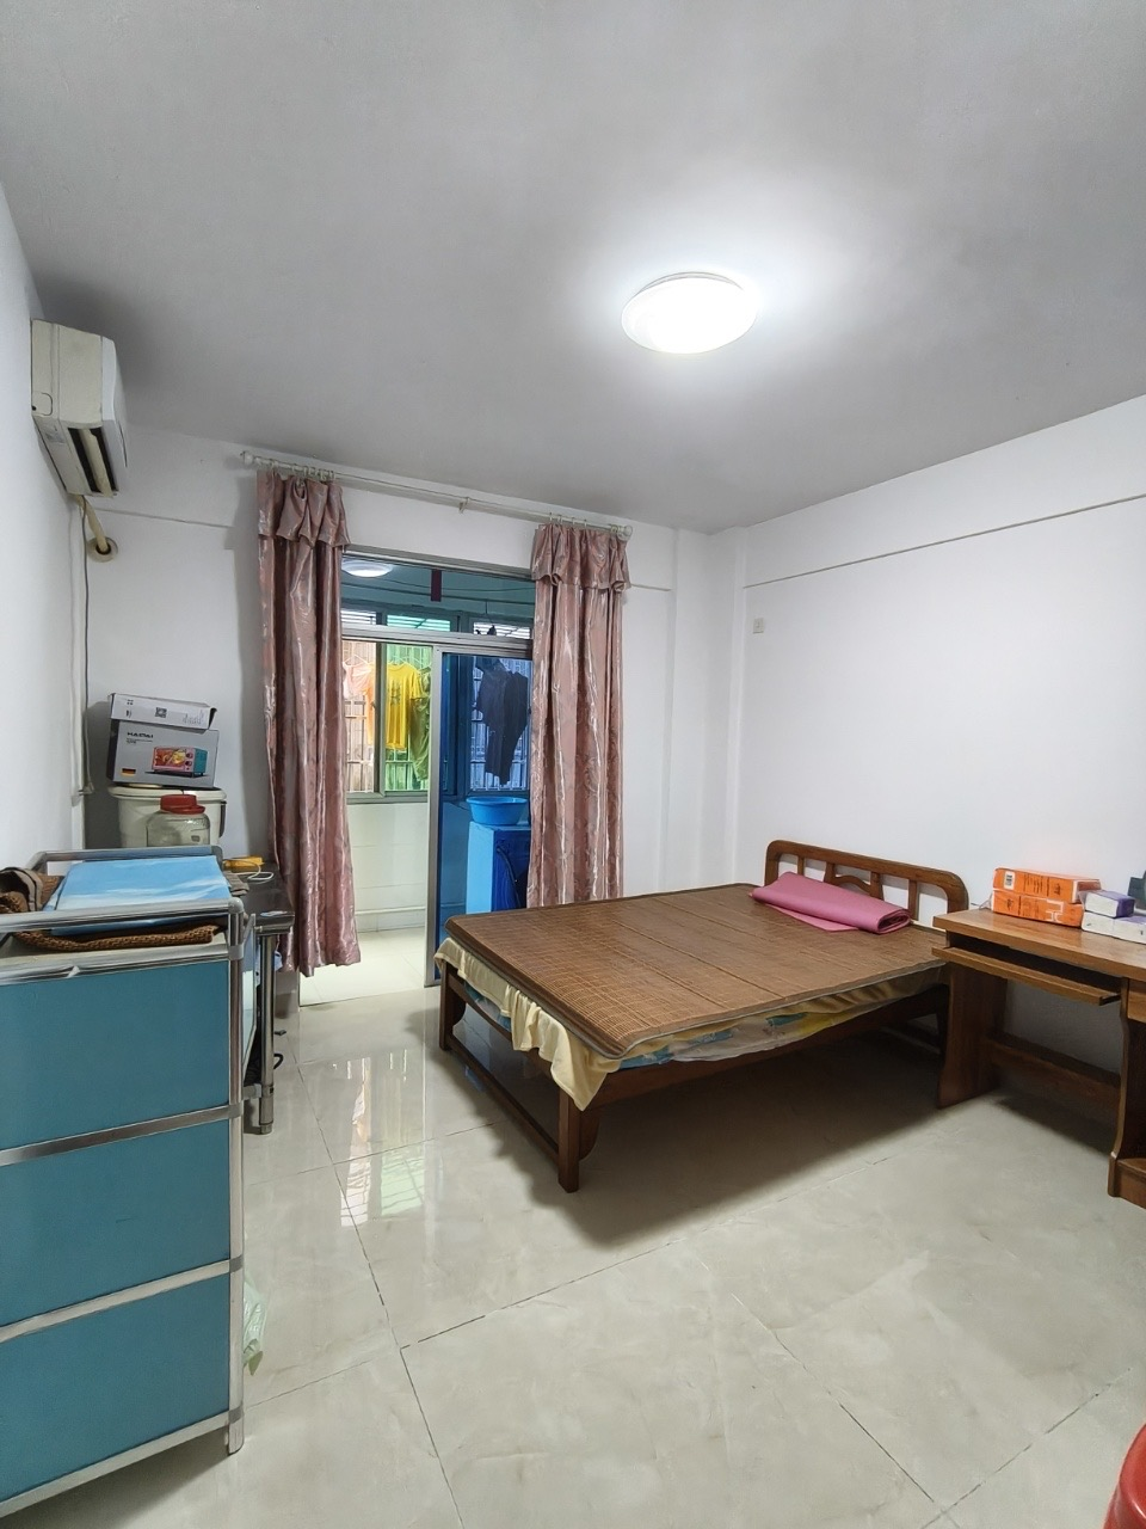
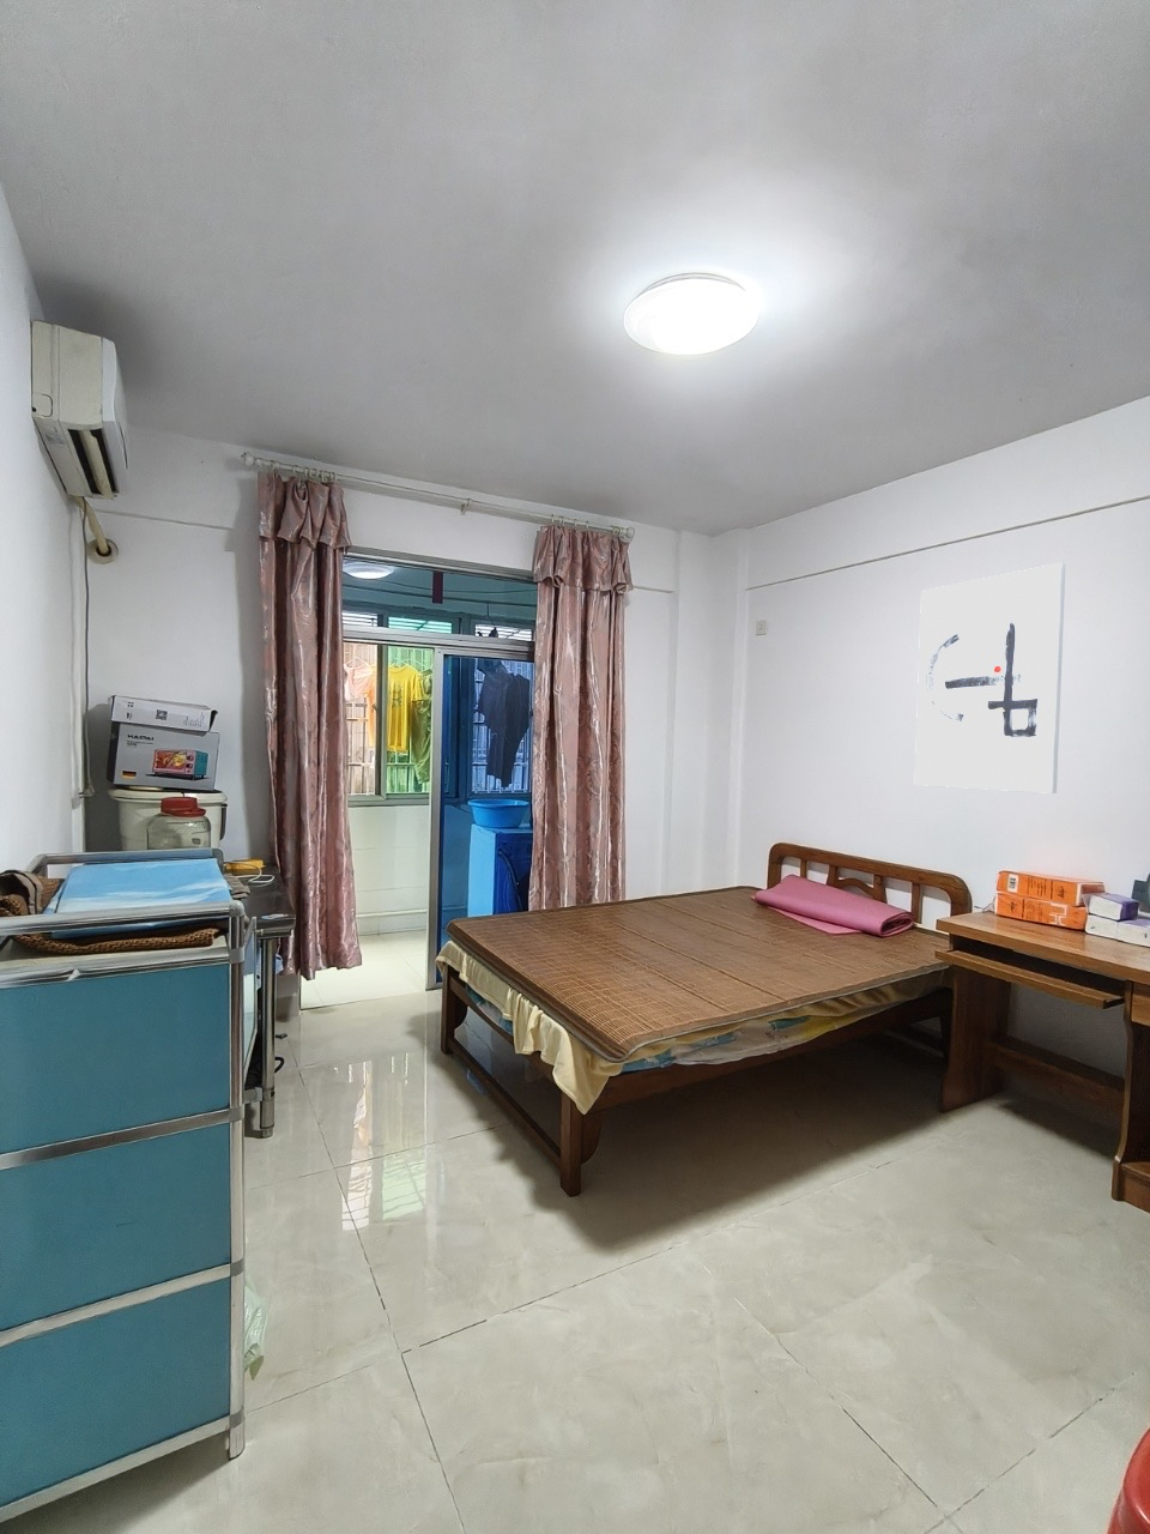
+ wall art (983, 684)
